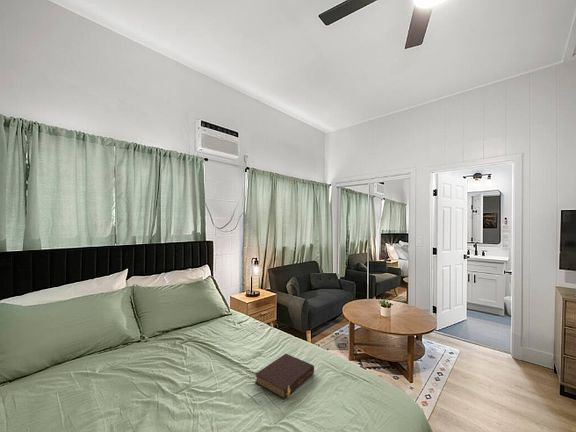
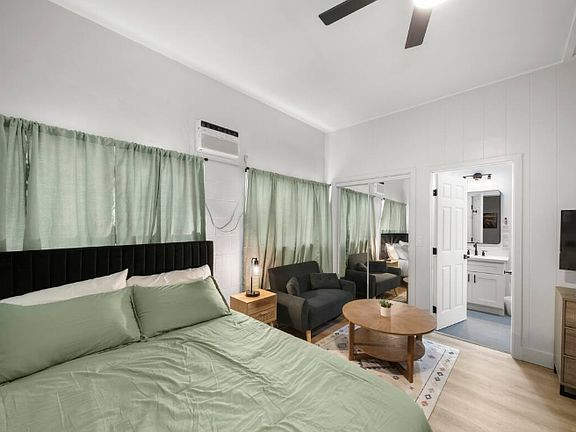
- book (285, 373)
